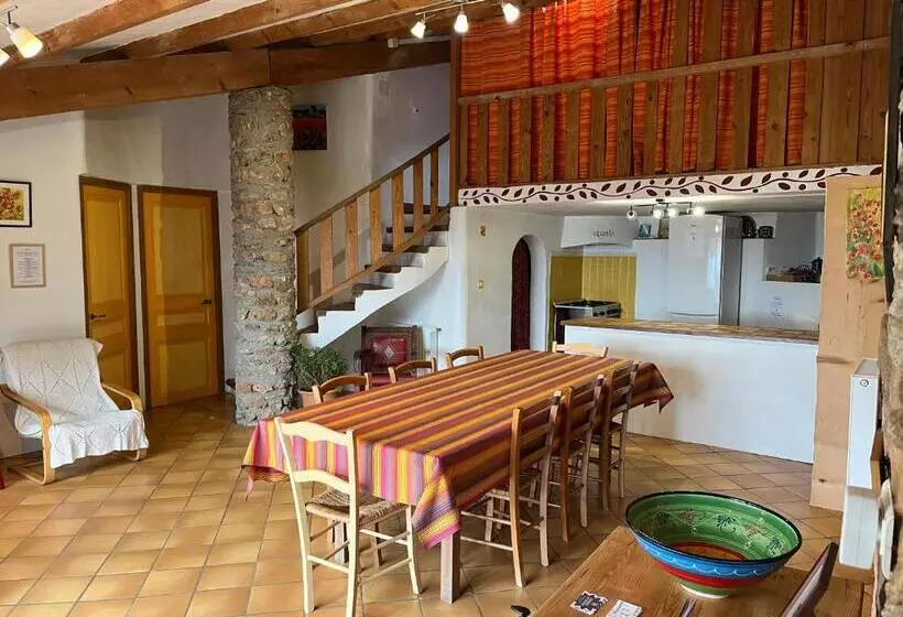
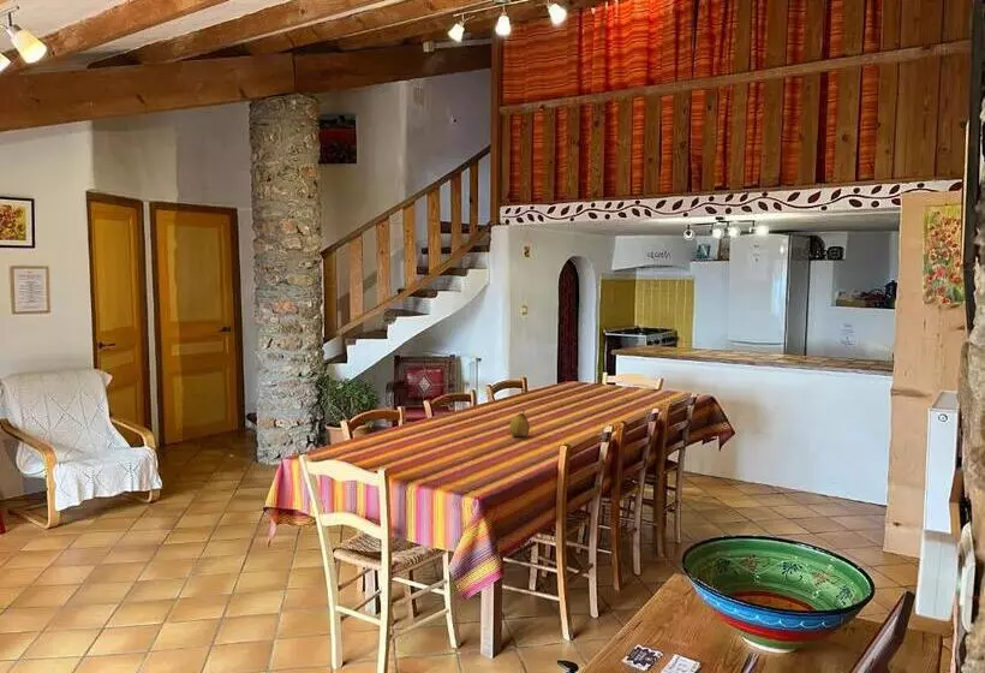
+ fruit (519, 422)
